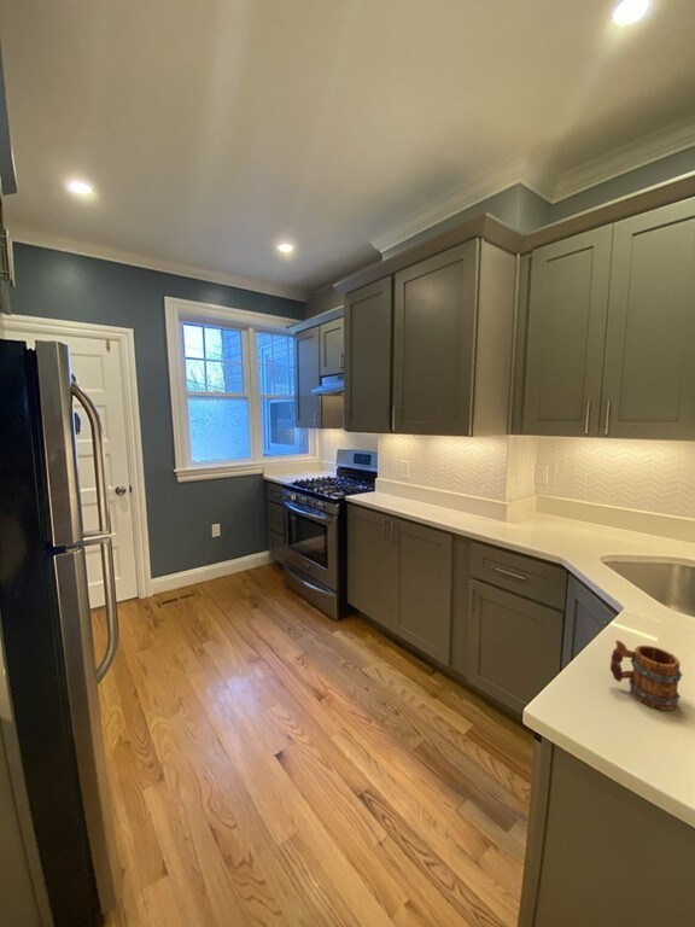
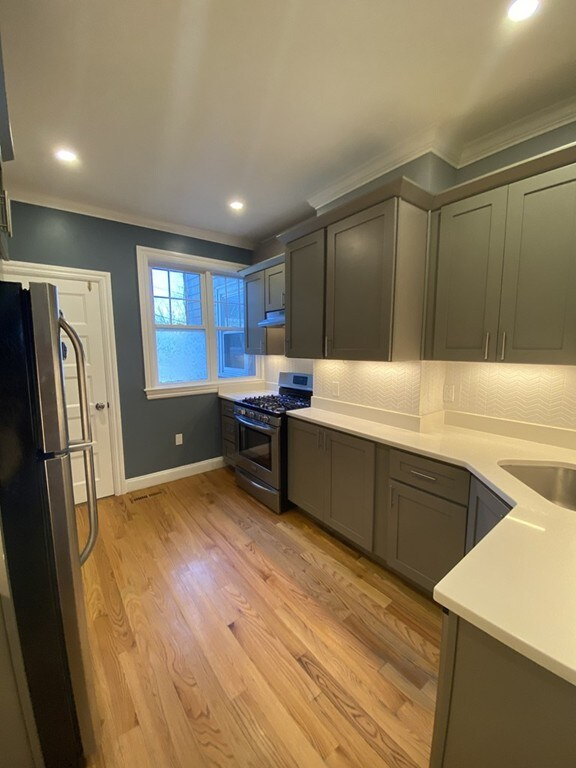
- mug (644, 671)
